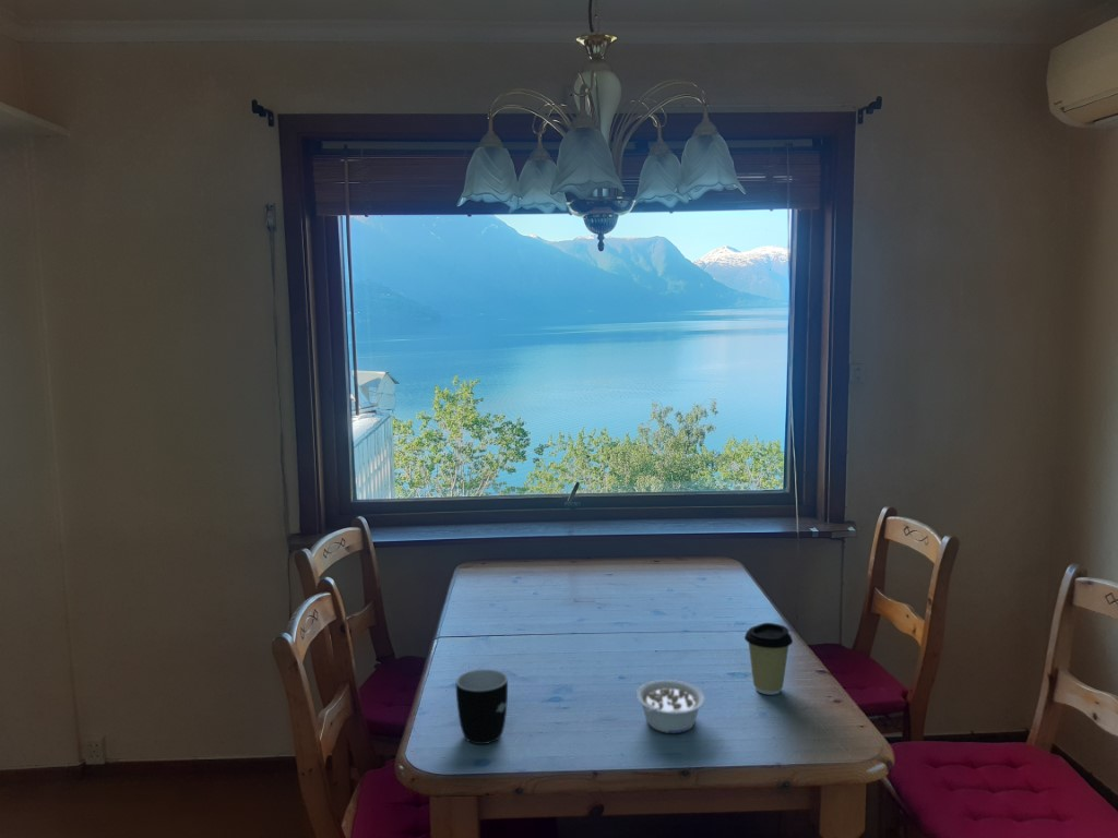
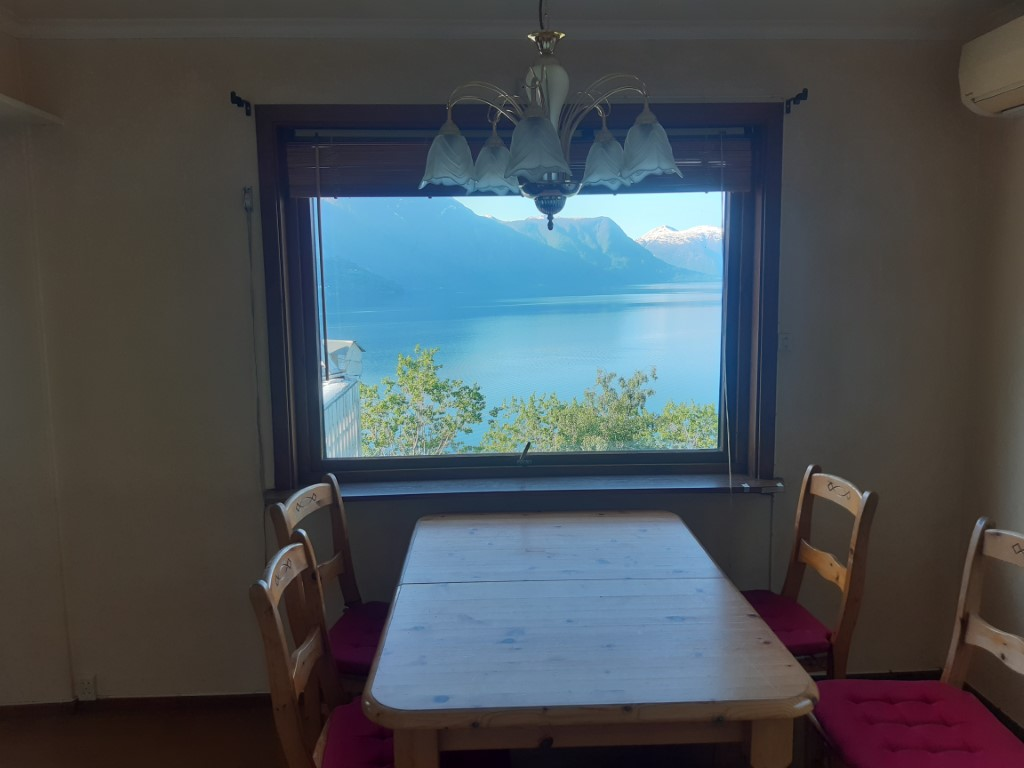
- mug (484, 704)
- coffee cup (768, 659)
- legume (670, 707)
